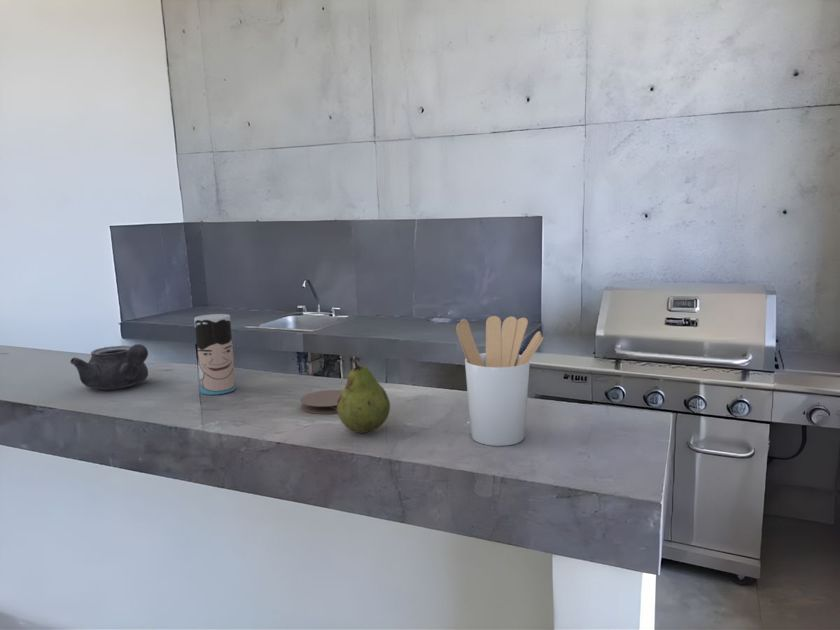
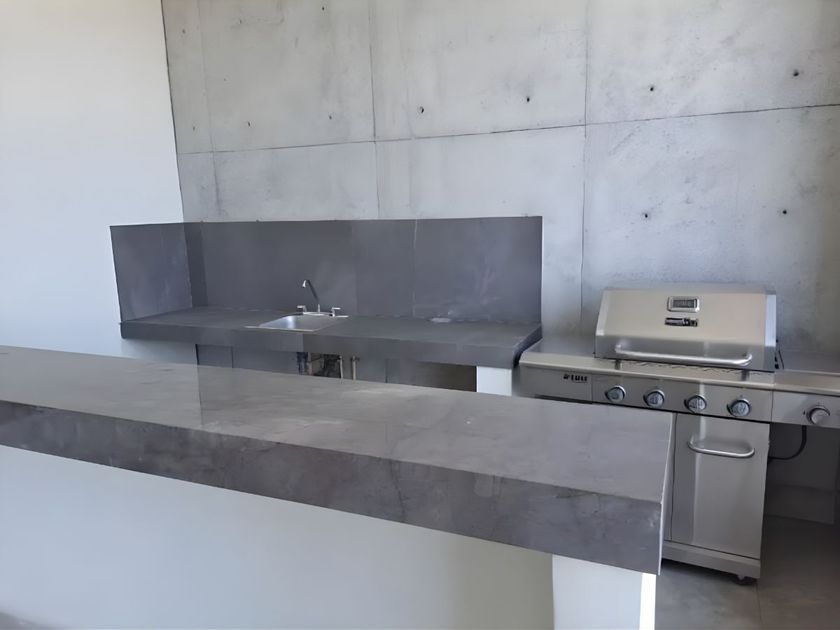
- coaster (328, 401)
- cup (215, 353)
- teapot (117, 364)
- utensil holder (500, 375)
- fruit (362, 394)
